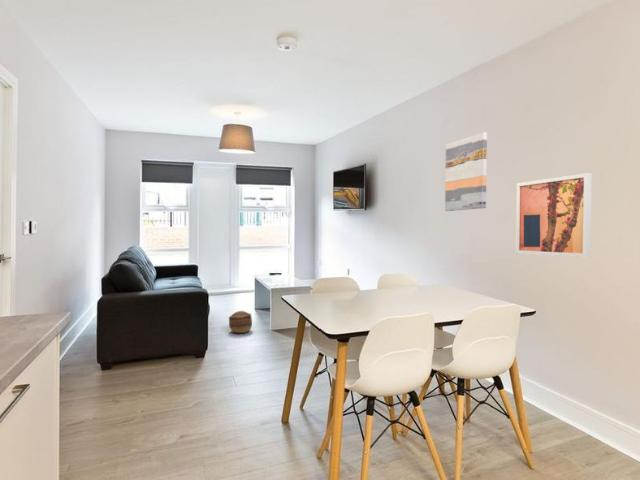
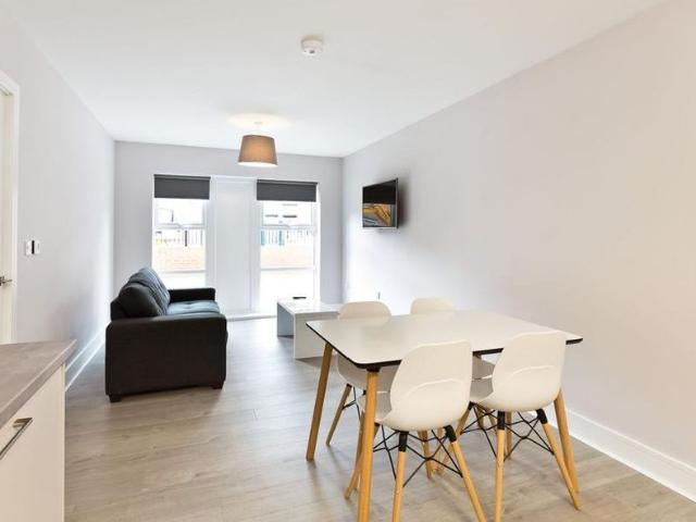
- wall art (550, 217)
- wall art (464, 174)
- basket (240, 321)
